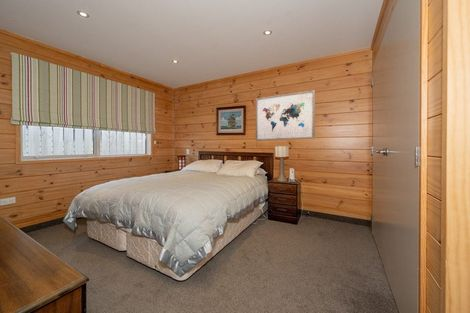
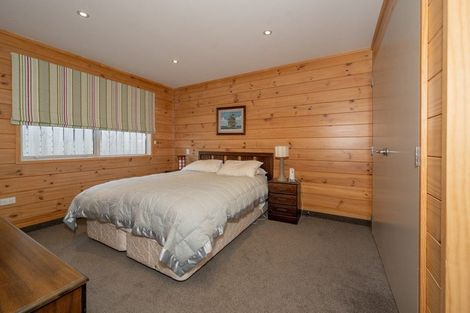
- wall art (283, 117)
